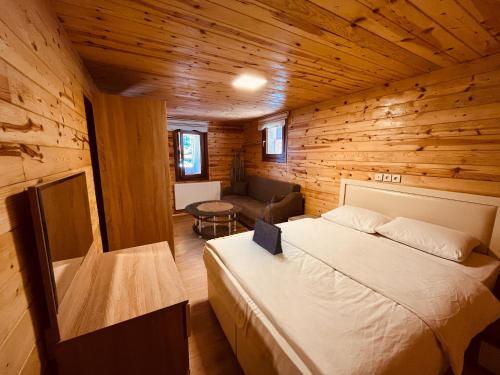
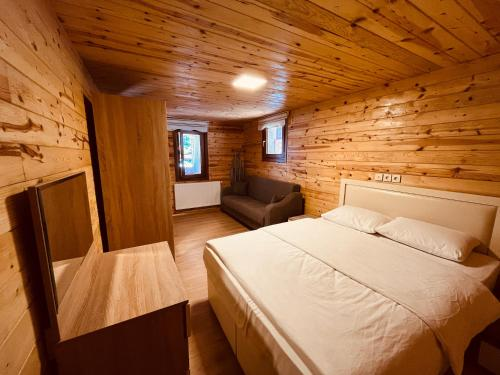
- coffee table (216, 218)
- tote bag (267, 225)
